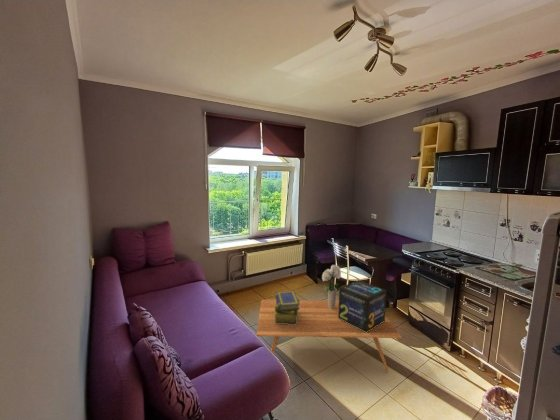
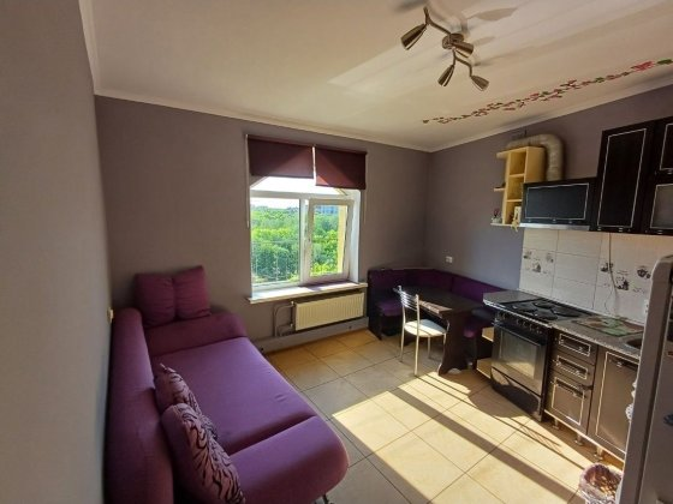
- decorative box (362, 304)
- coffee table (322, 332)
- bouquet (330, 285)
- stack of books (287, 306)
